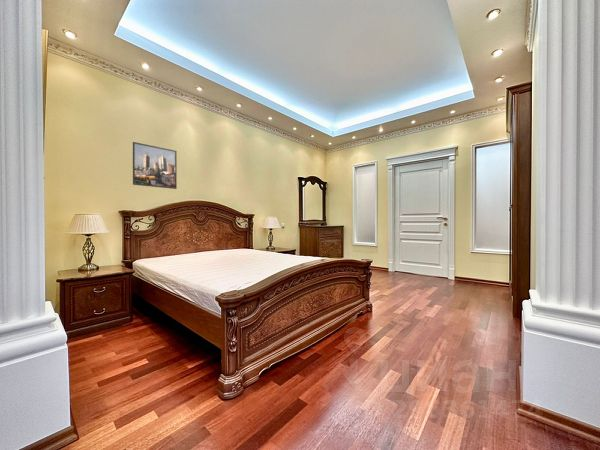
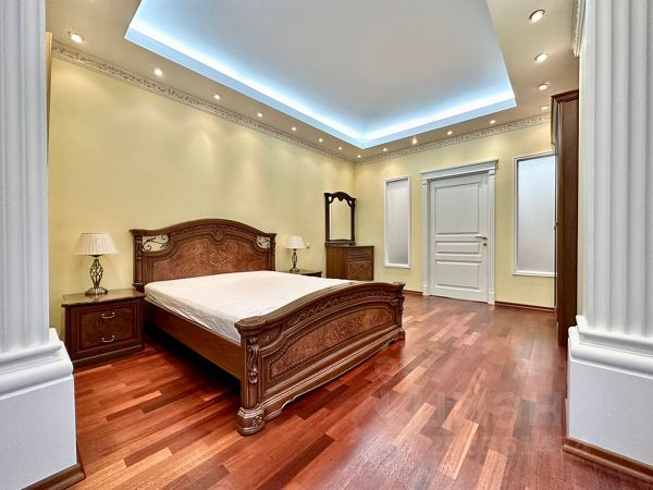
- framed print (155, 166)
